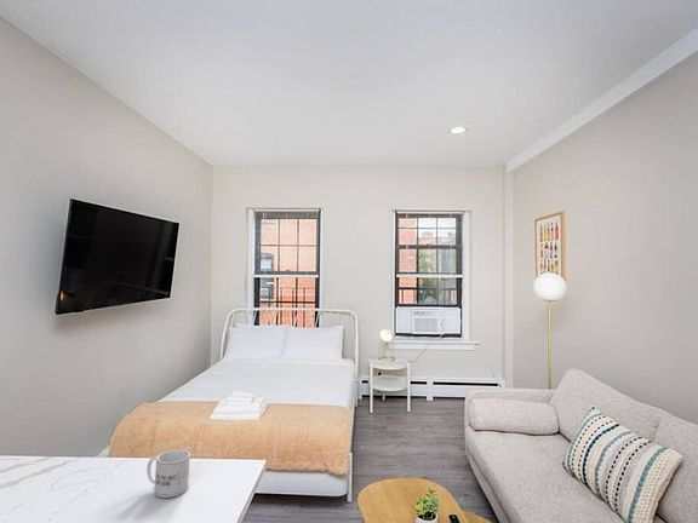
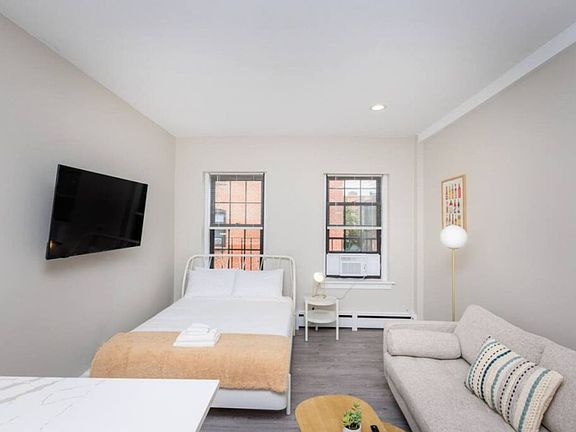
- mug (166, 471)
